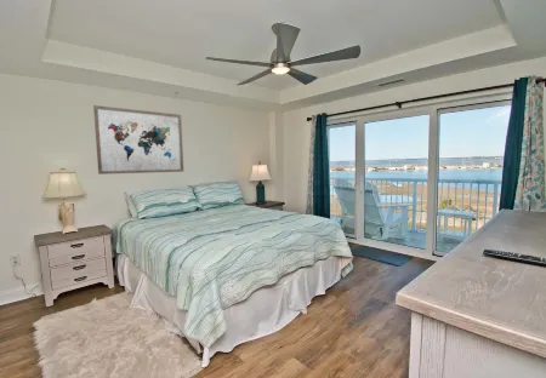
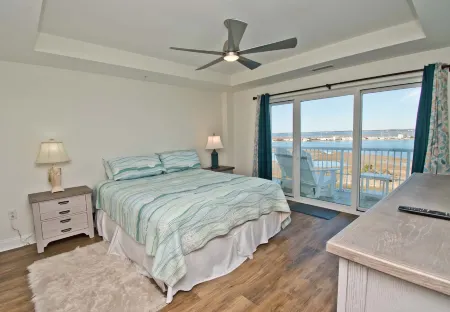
- wall art (143, 142)
